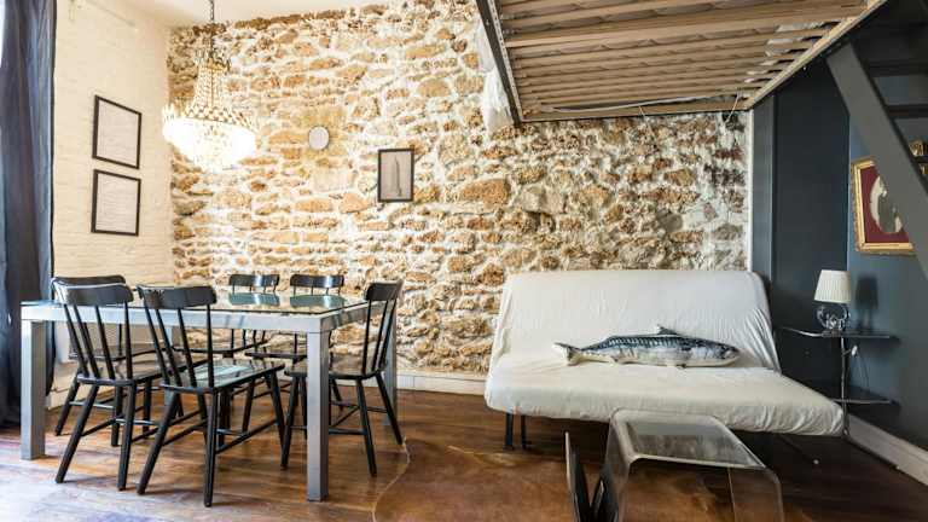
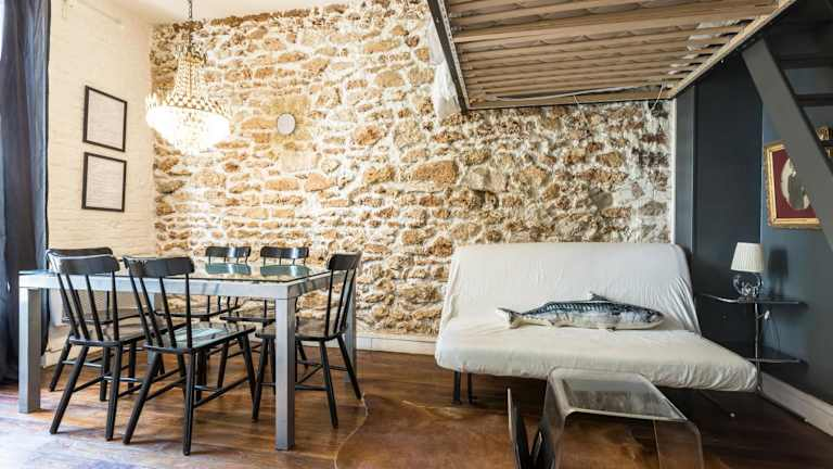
- wall art (395, 175)
